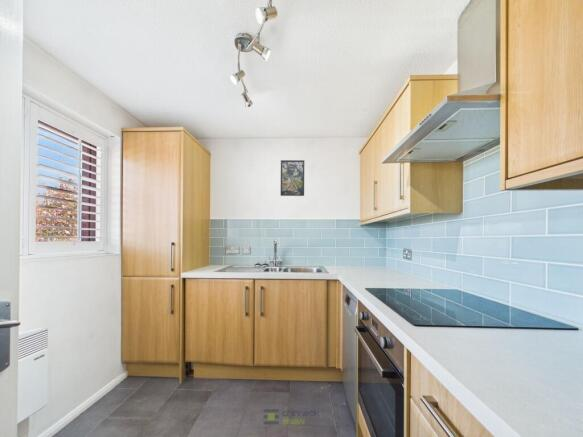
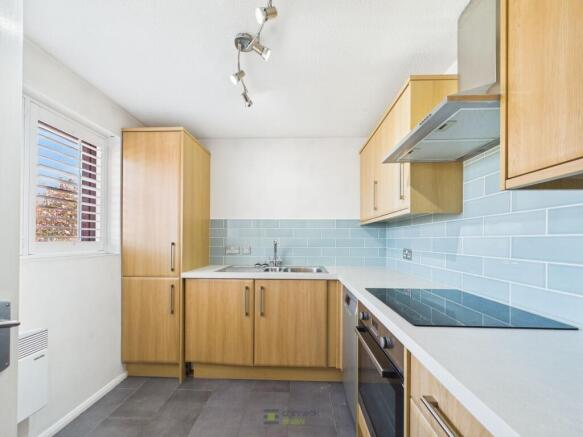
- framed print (292, 178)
